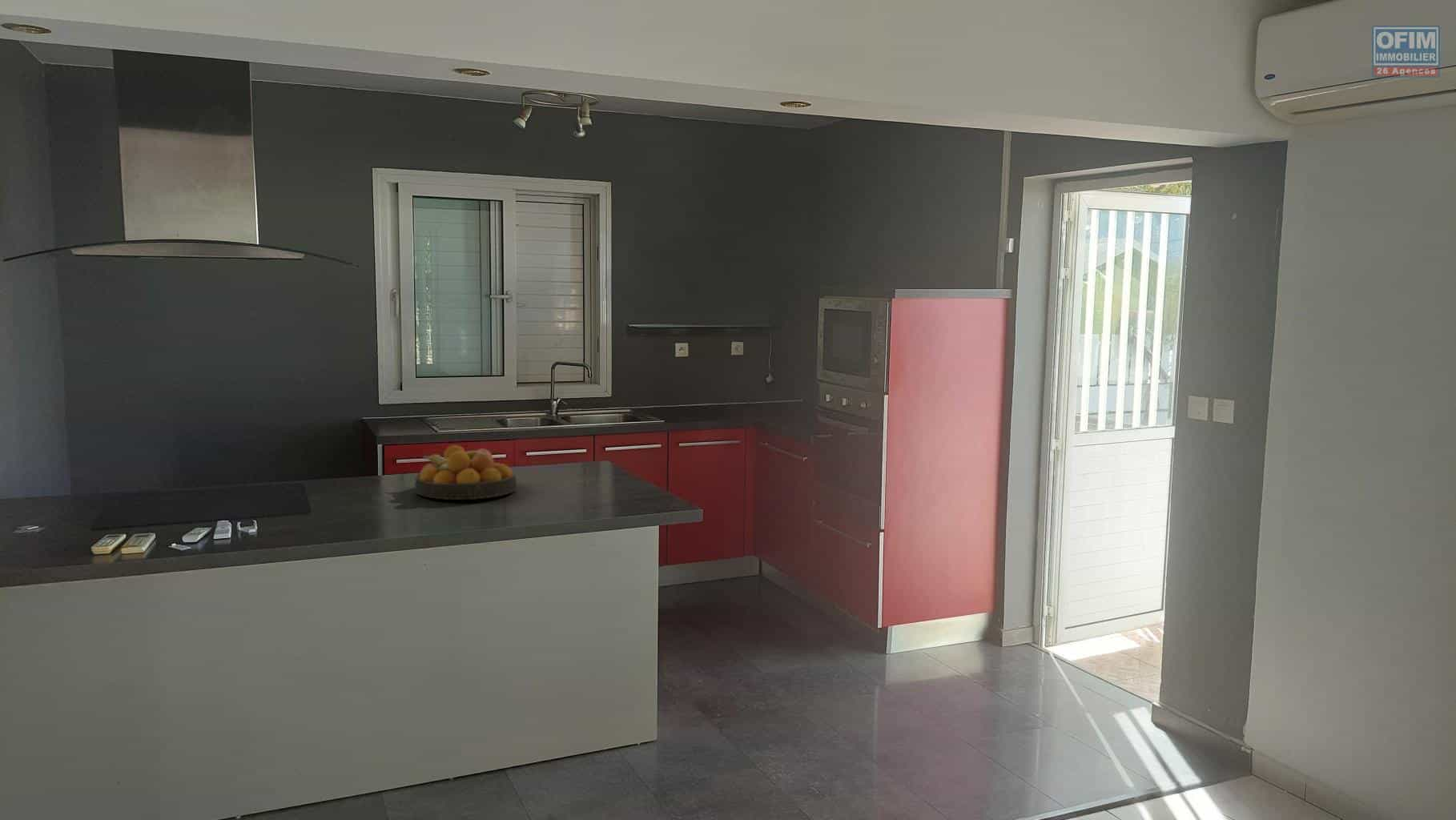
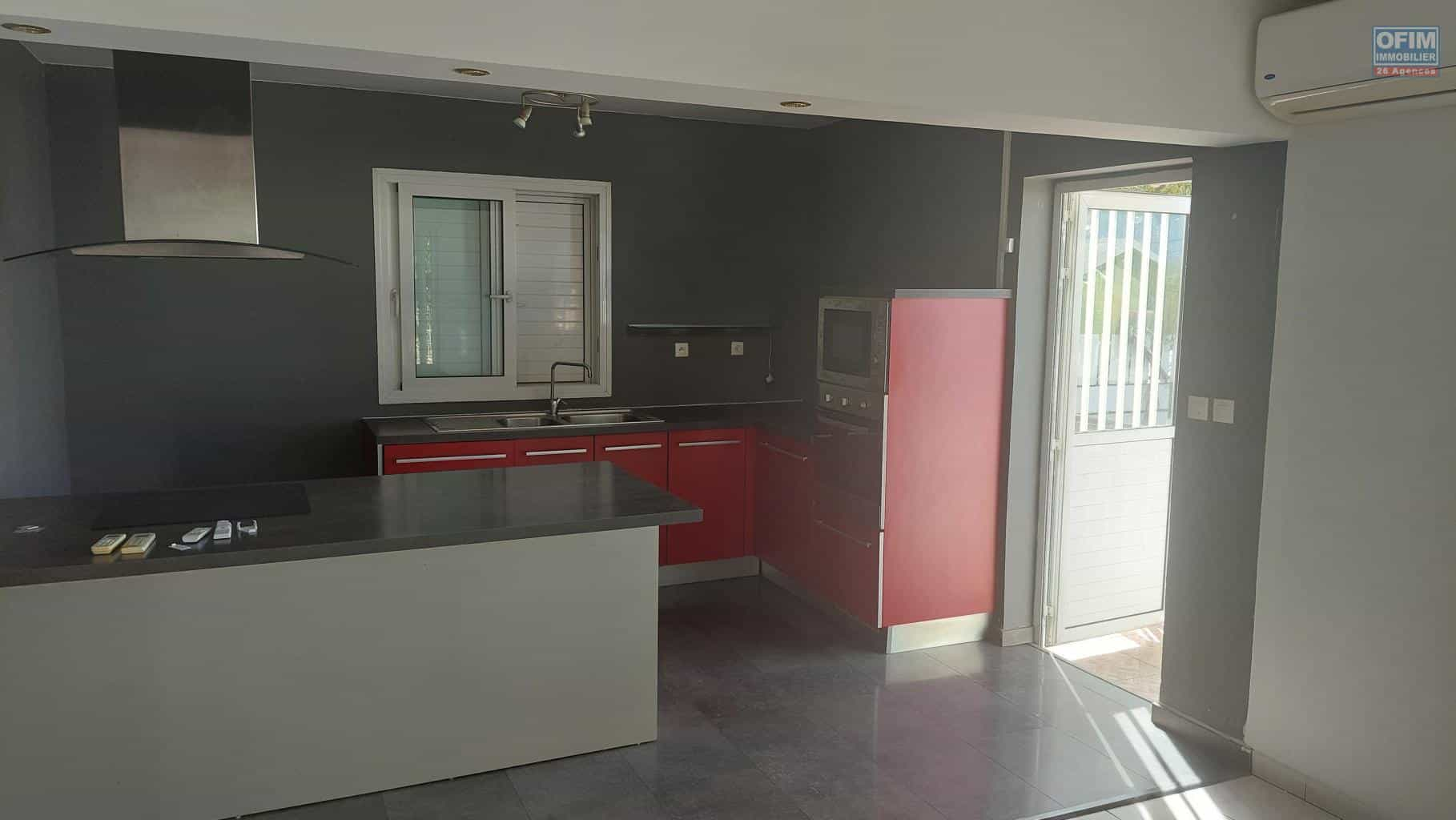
- fruit bowl (466, 469)
